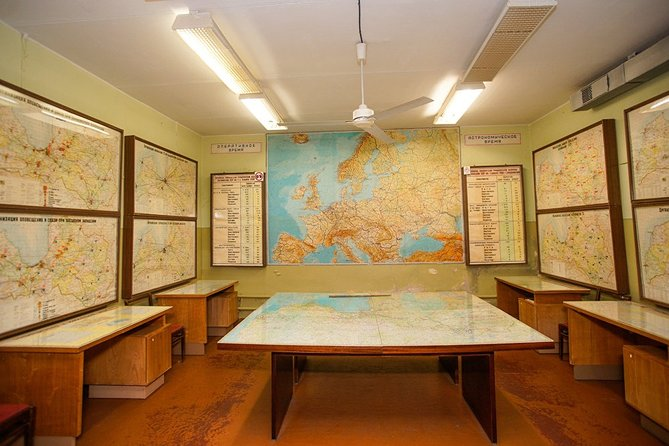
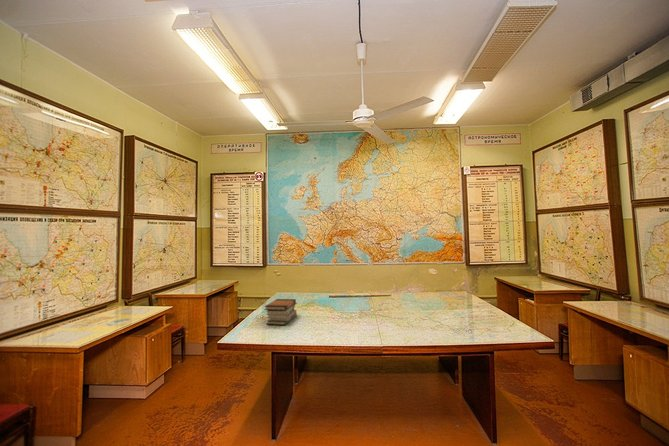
+ book stack (281, 311)
